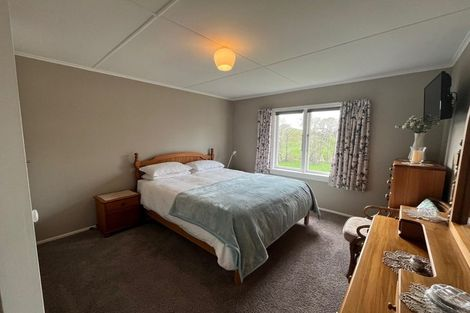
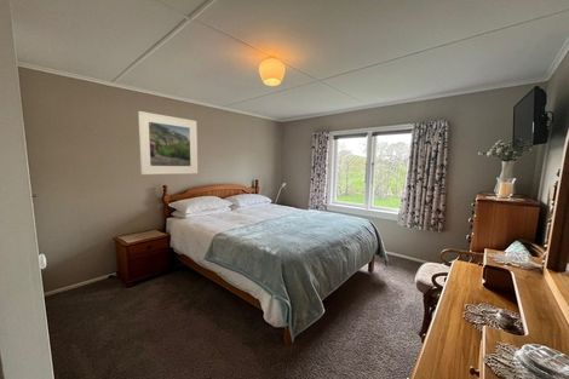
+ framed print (171, 145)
